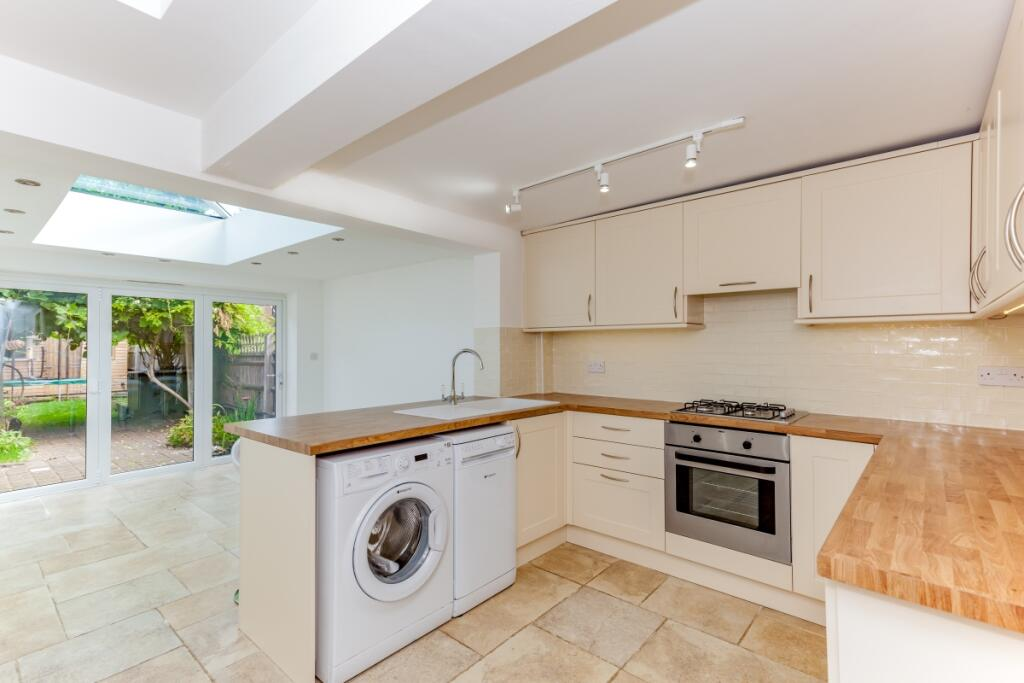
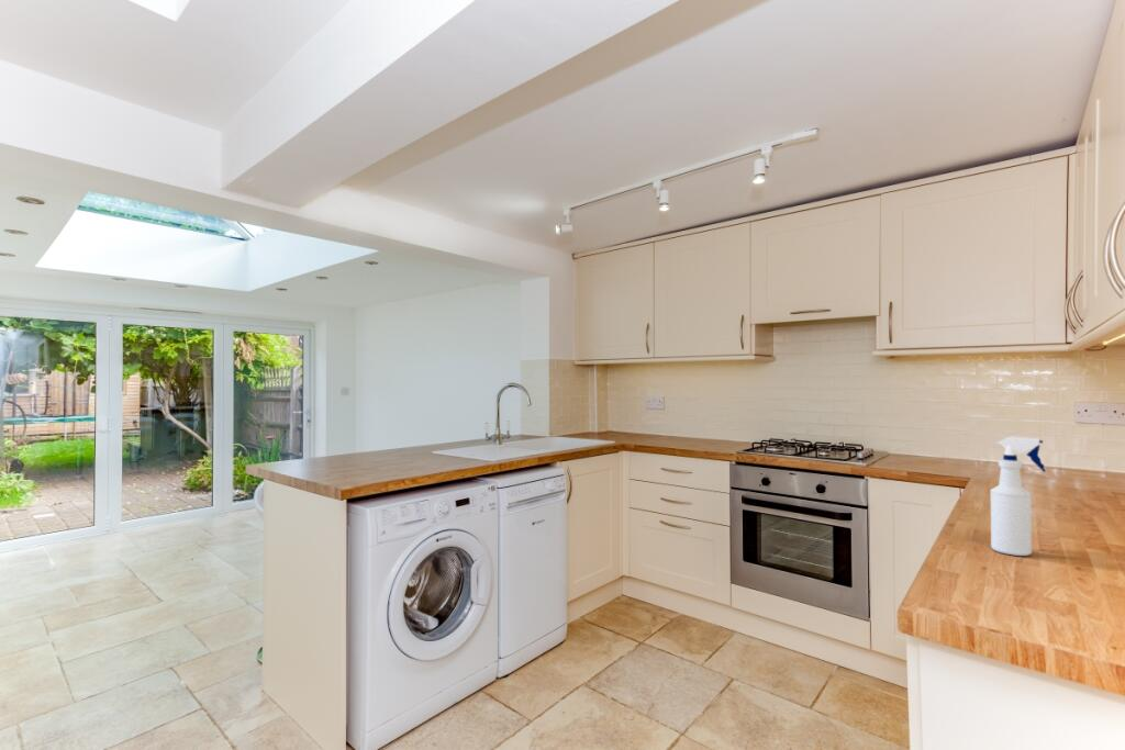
+ spray bottle (1017, 494)
